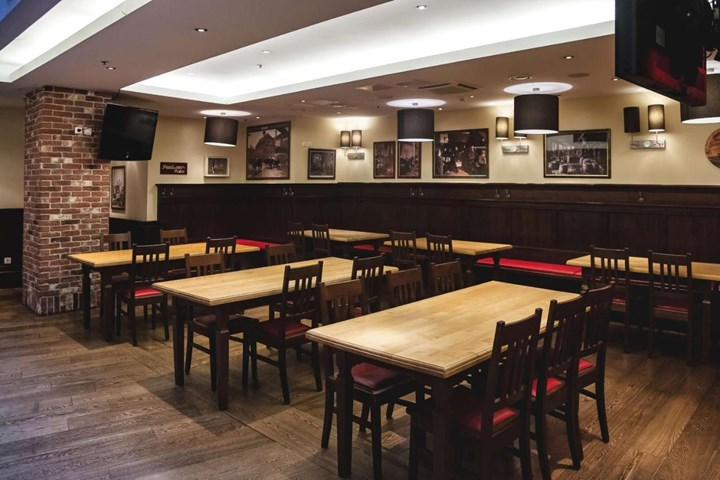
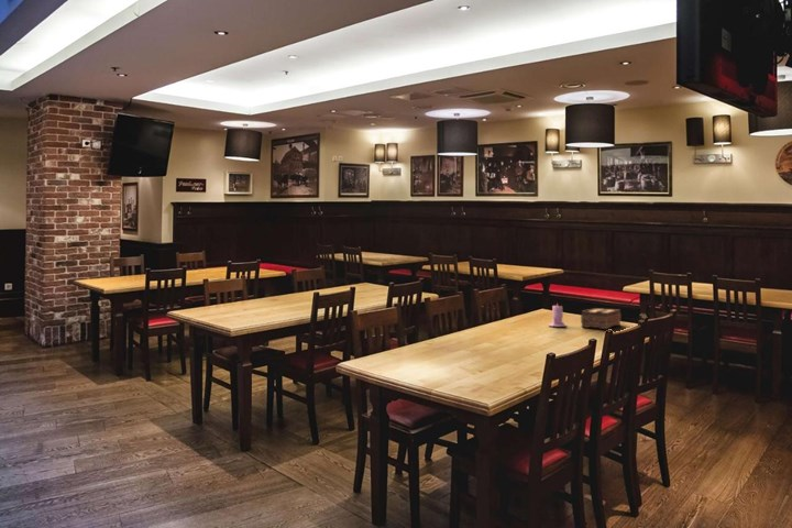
+ candle (557, 314)
+ tissue box (601, 318)
